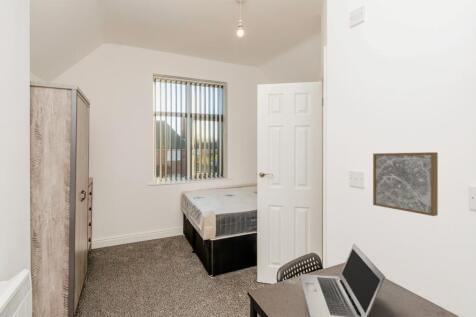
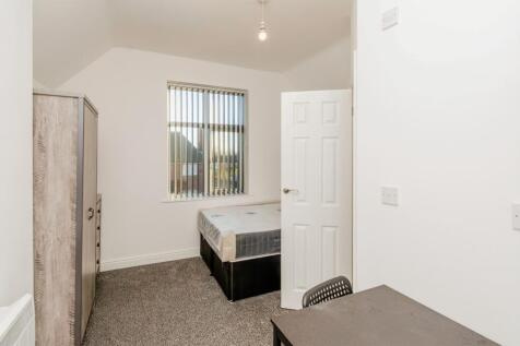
- wall art (402, 181)
- laptop (335, 276)
